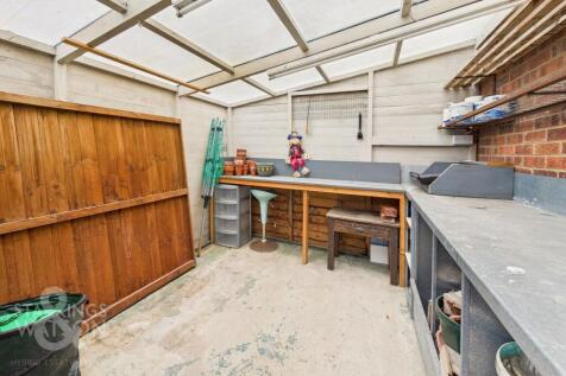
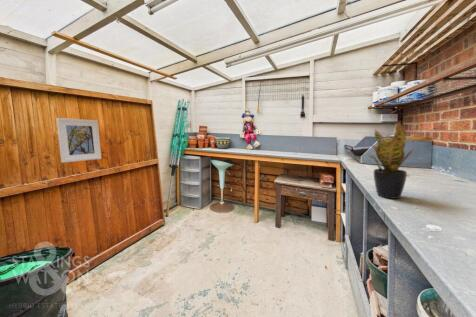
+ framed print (80, 140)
+ potted plant (388, 158)
